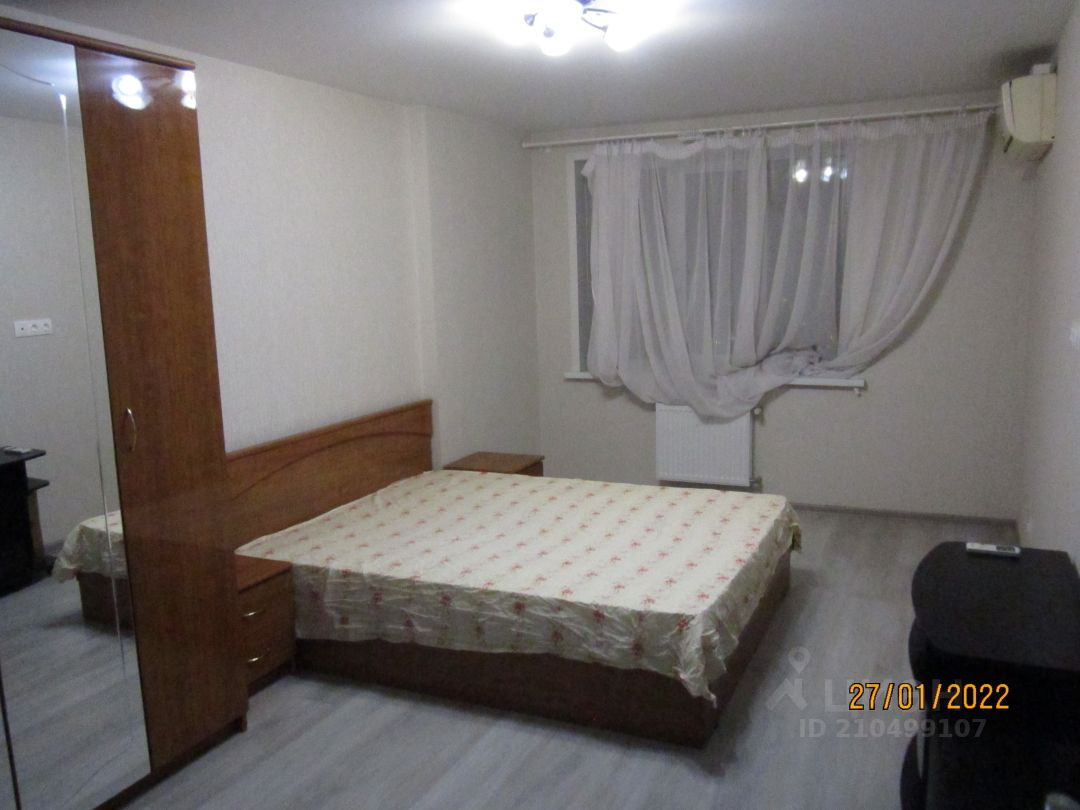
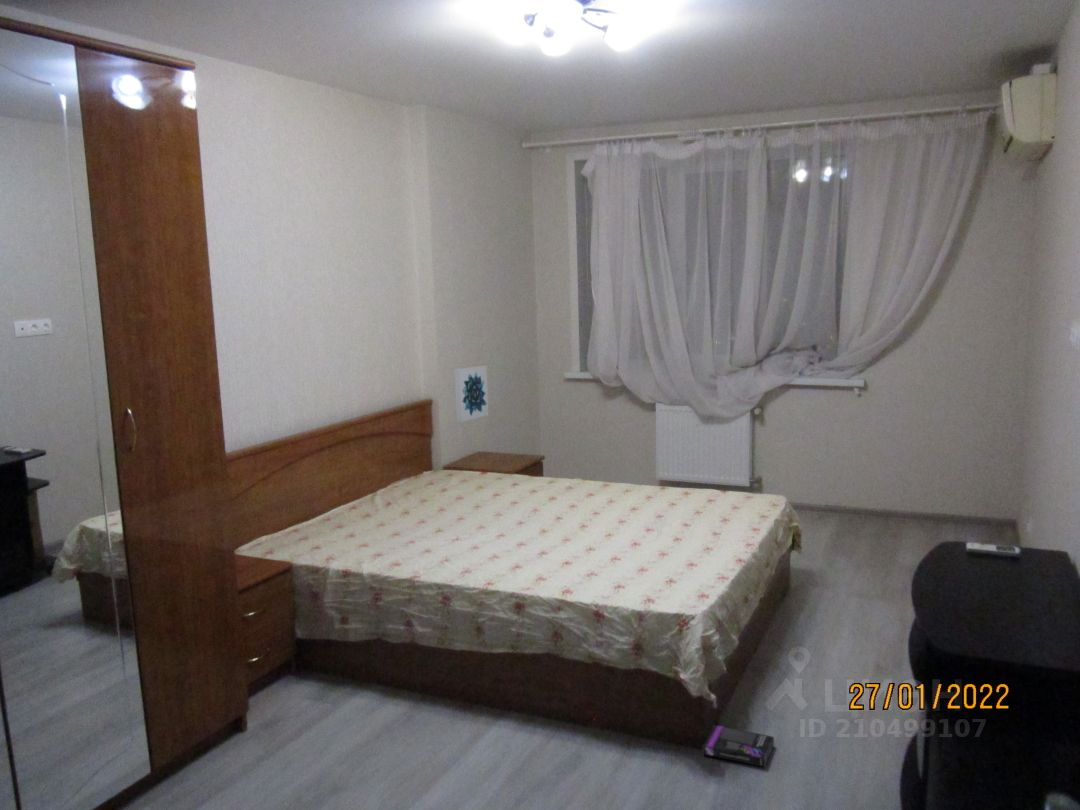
+ box (738, 745)
+ wall art (471, 393)
